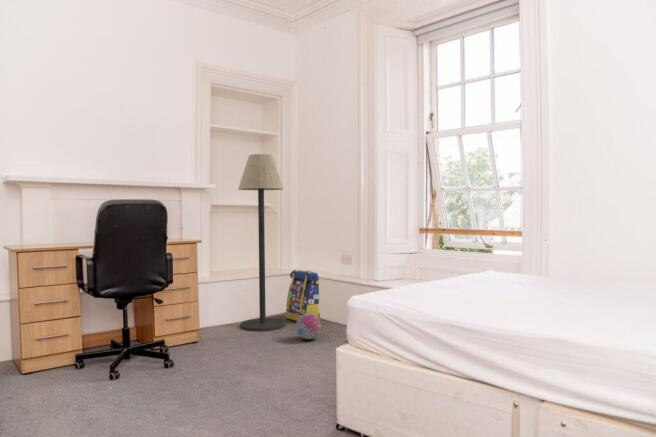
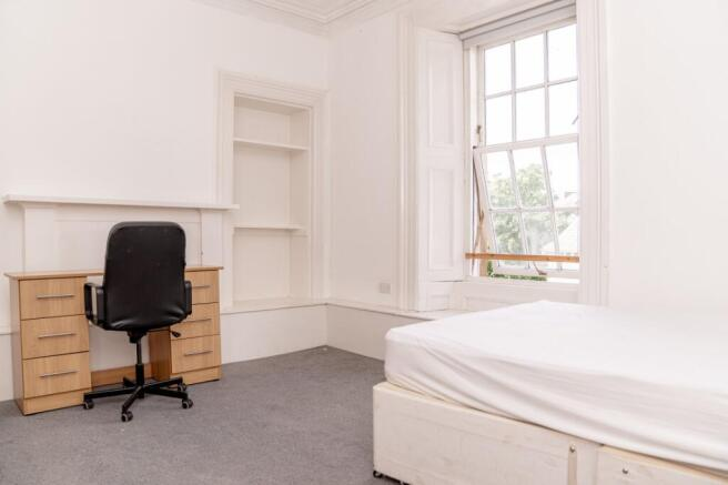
- floor lamp (261, 240)
- decorative ball (308, 326)
- backpack (303, 295)
